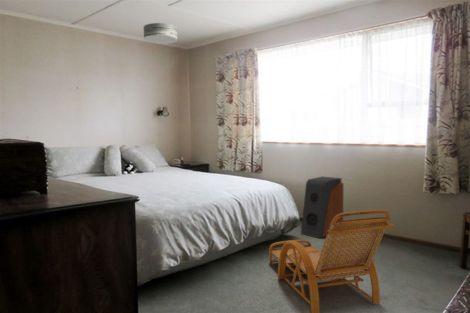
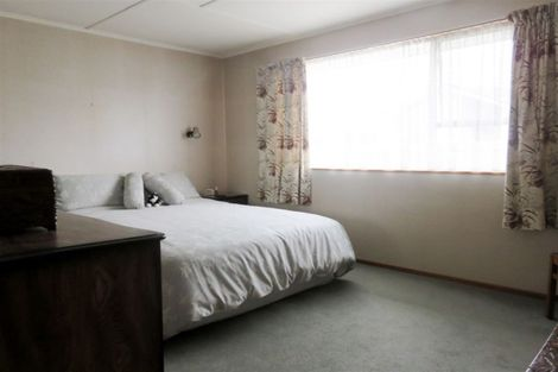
- ceiling light (160, 33)
- speaker (321, 205)
- deck chair (324, 242)
